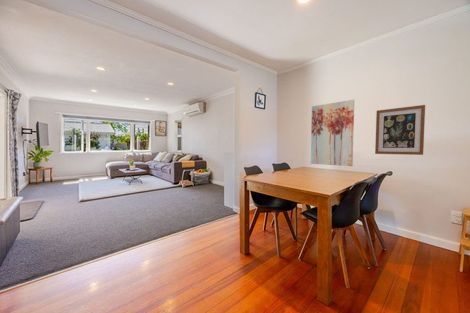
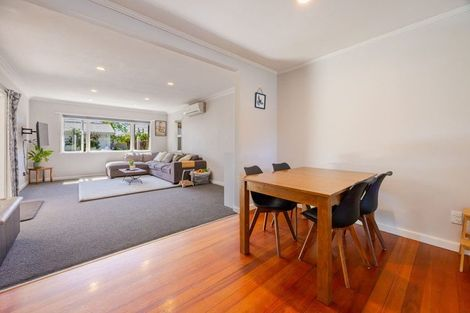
- wall art (330, 134)
- wall art (398, 131)
